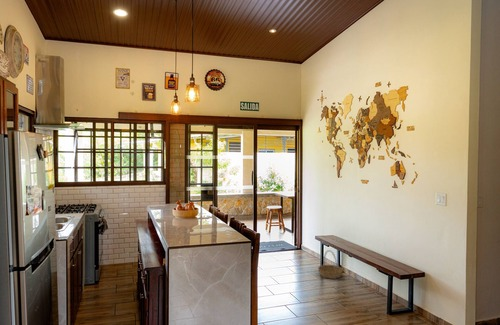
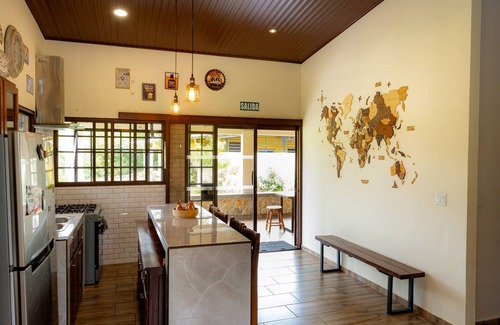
- basket (330, 265)
